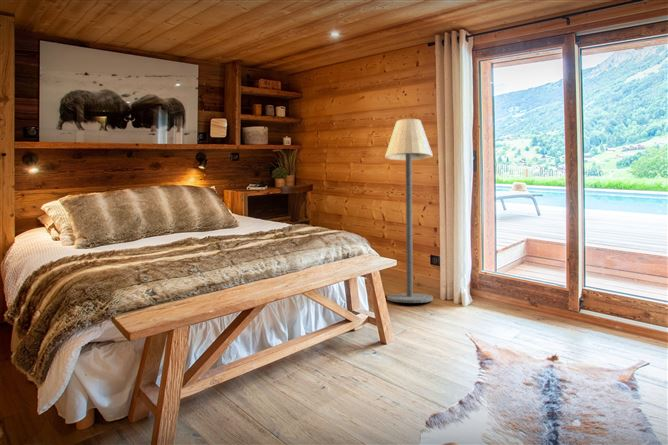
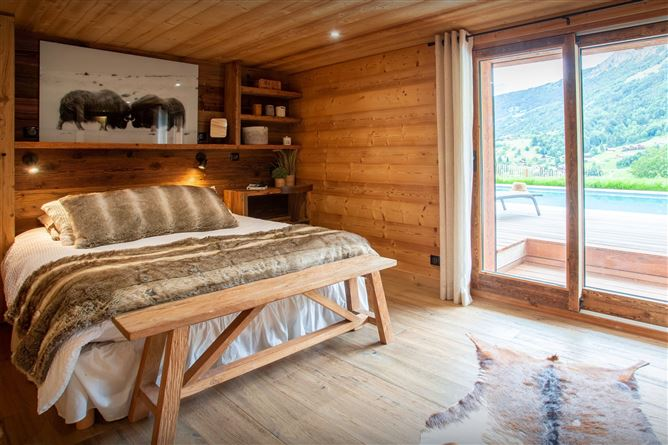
- floor lamp (409, 210)
